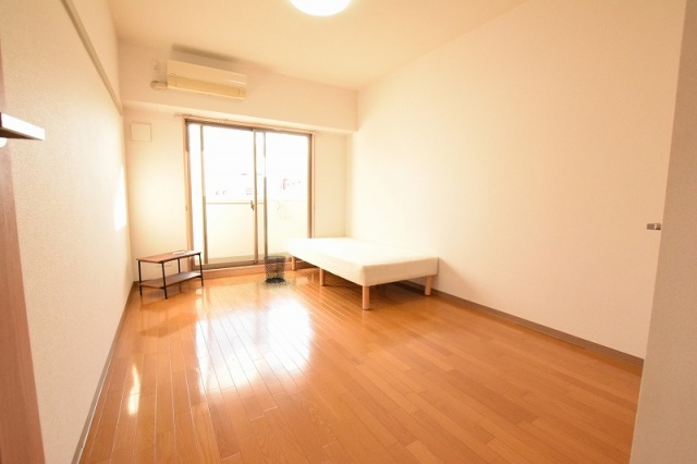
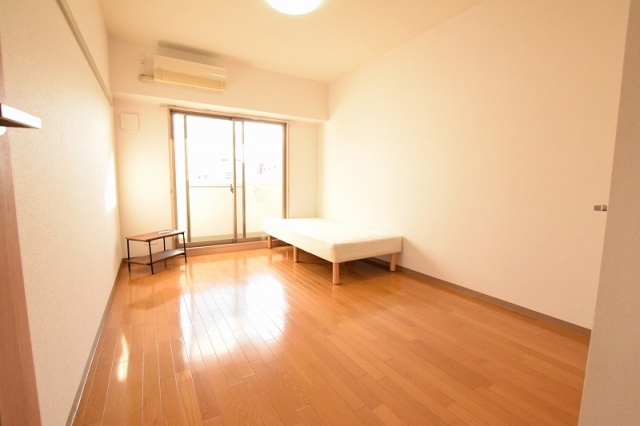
- waste bin (274, 268)
